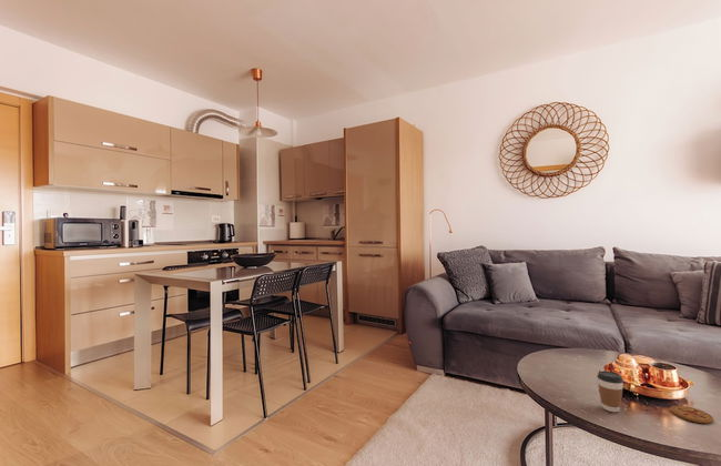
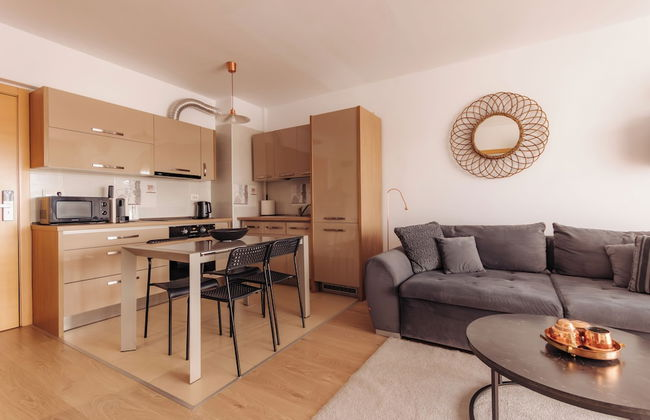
- coffee cup (610, 391)
- coaster (691, 414)
